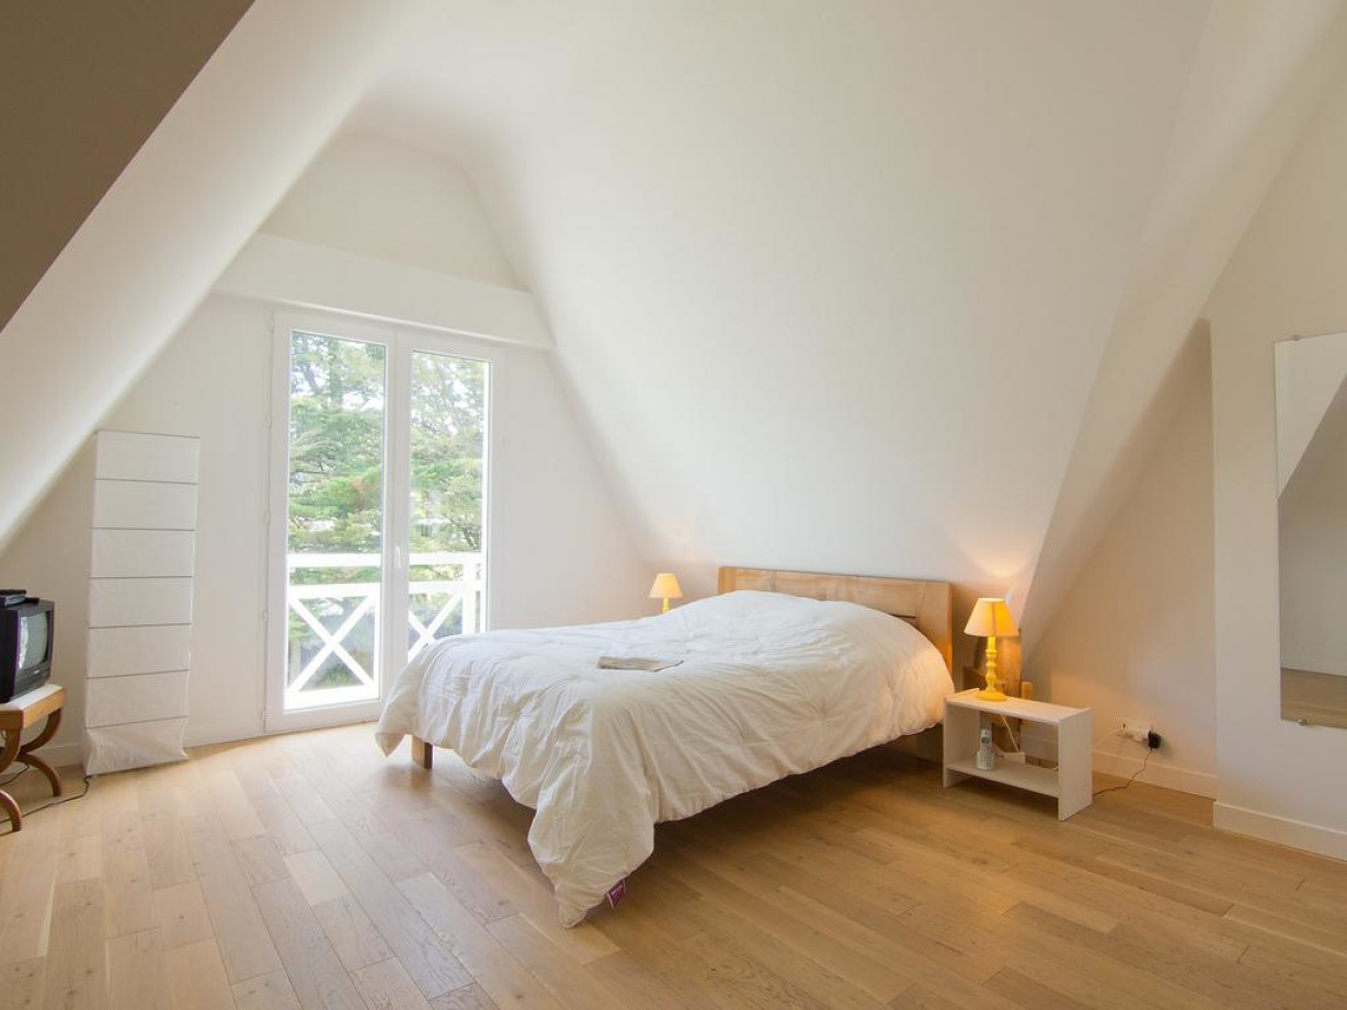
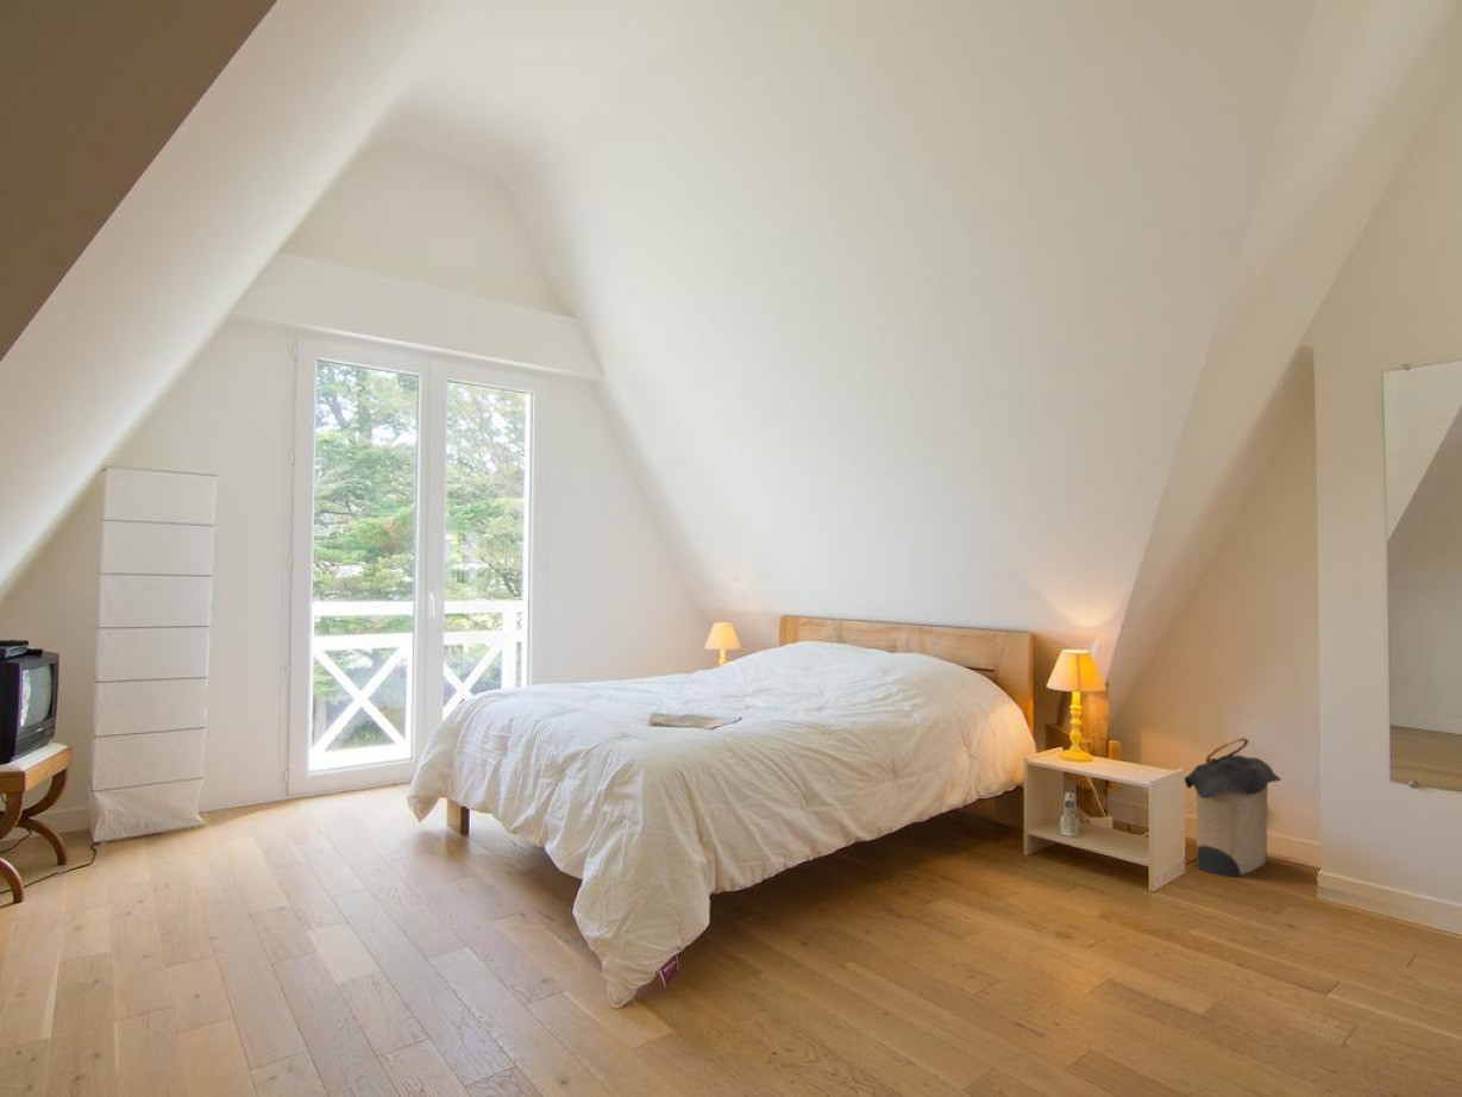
+ laundry hamper (1230, 797)
